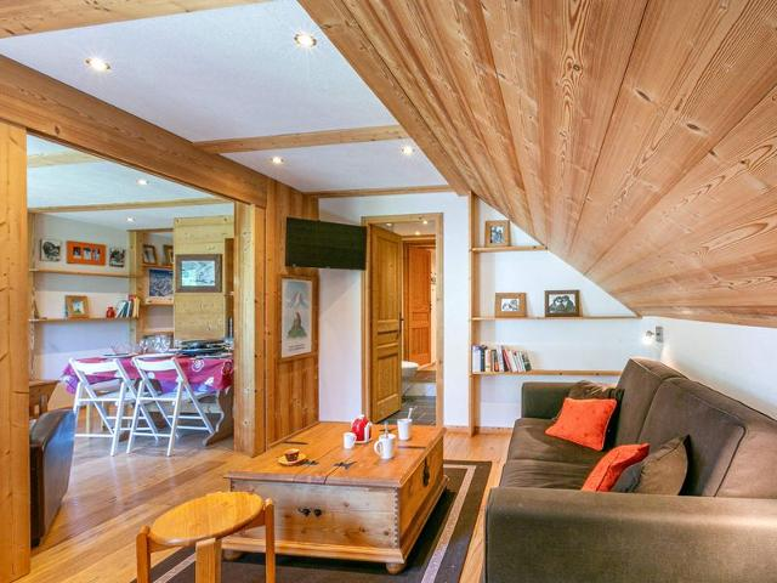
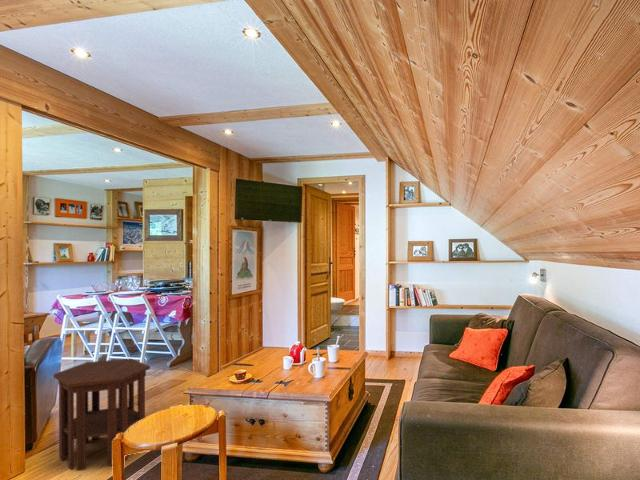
+ side table (103, 410)
